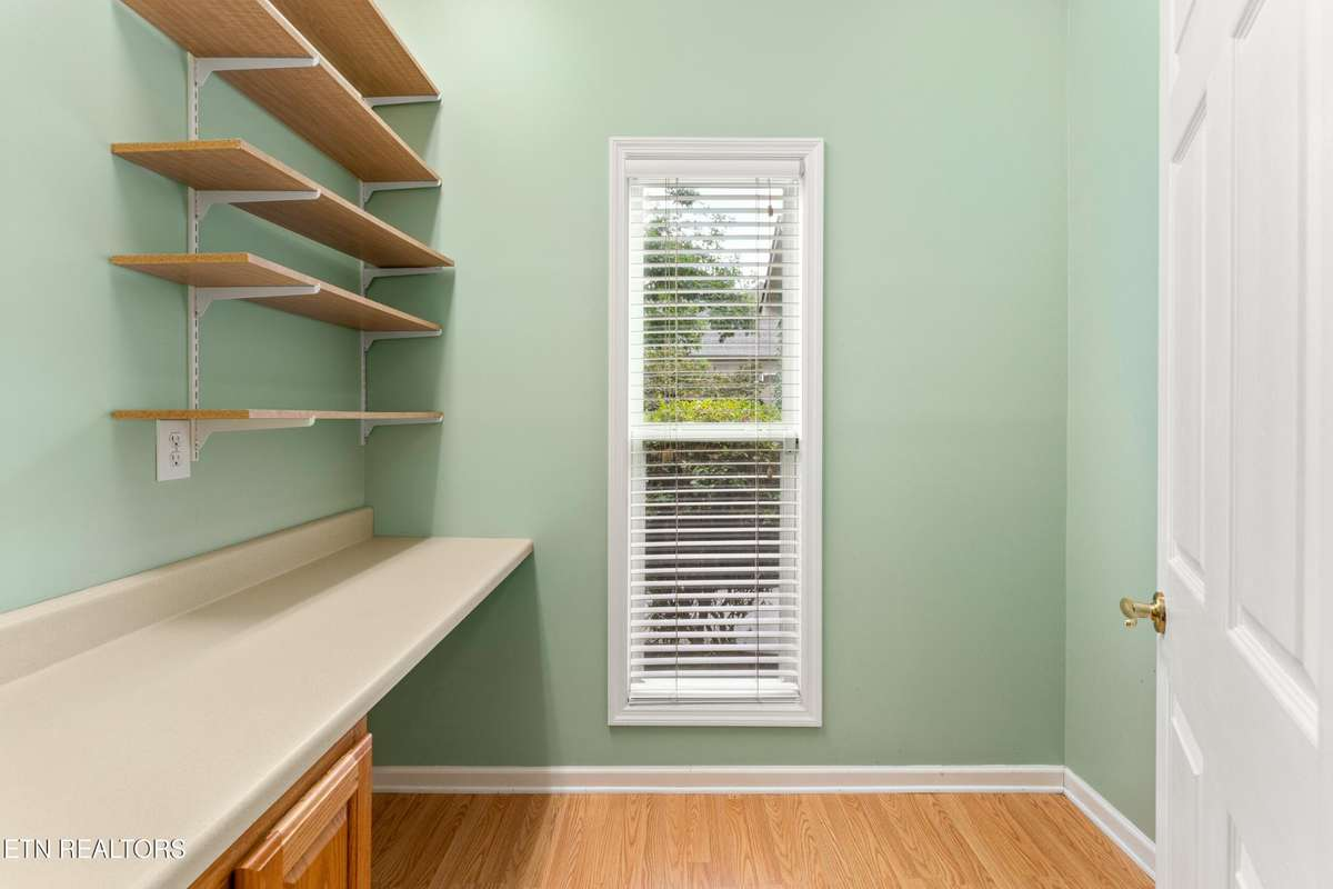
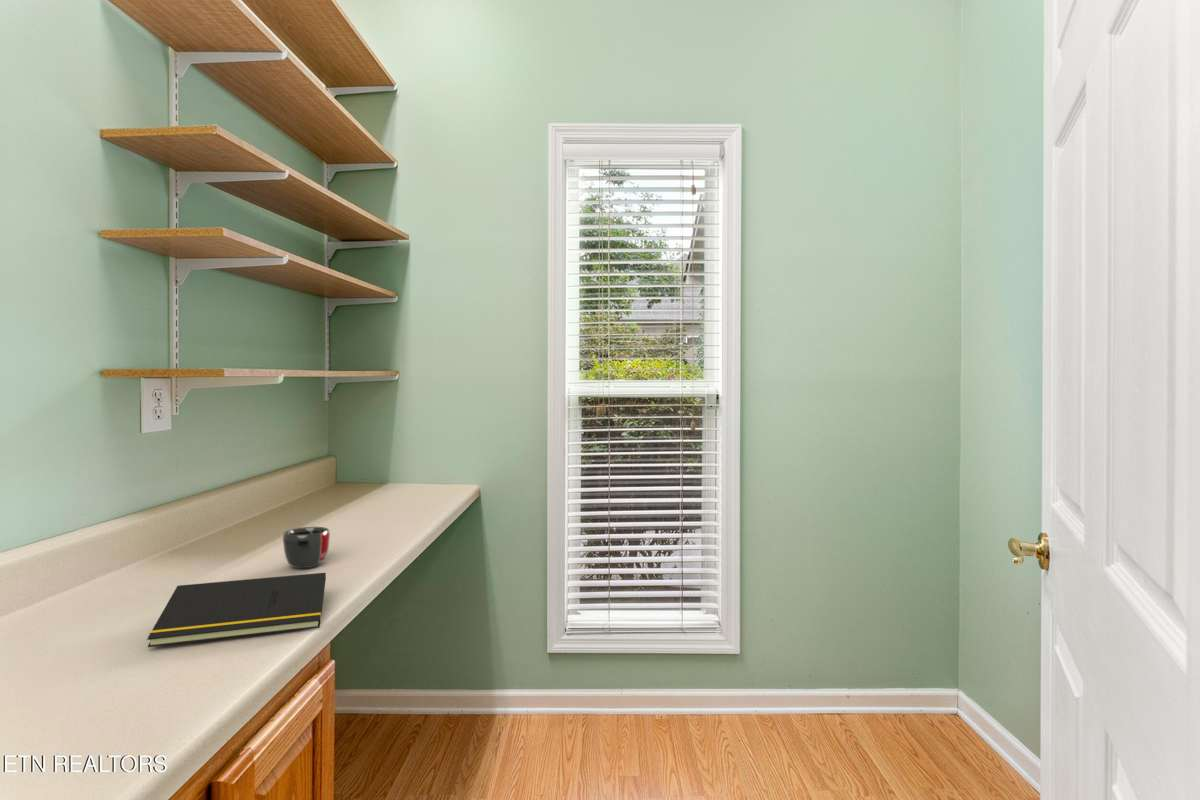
+ notepad (246, 605)
+ mug (309, 546)
